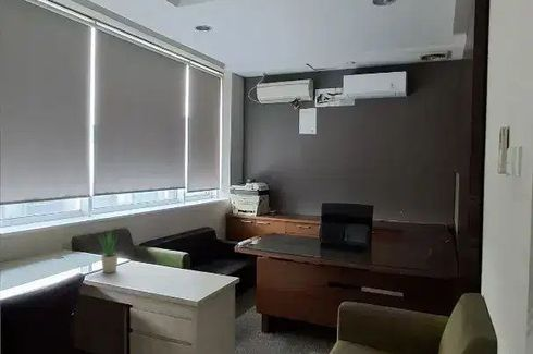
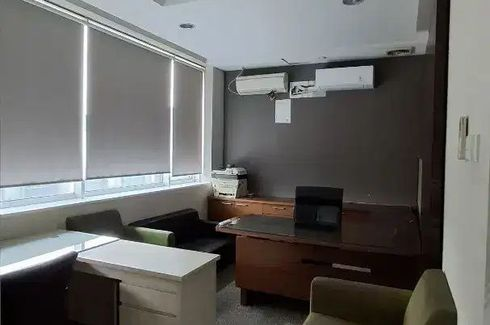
- potted plant (108, 248)
